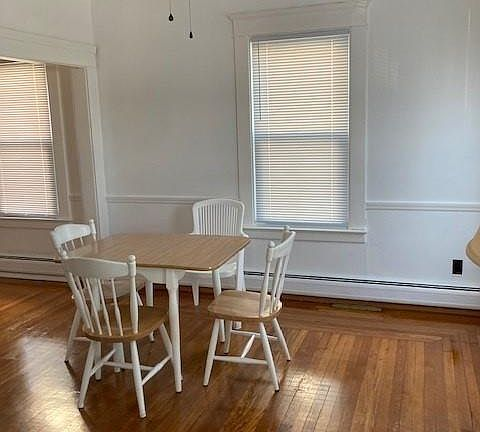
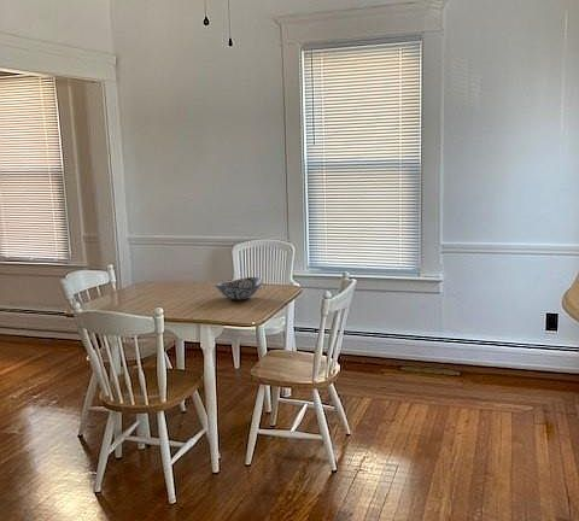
+ decorative bowl (239, 289)
